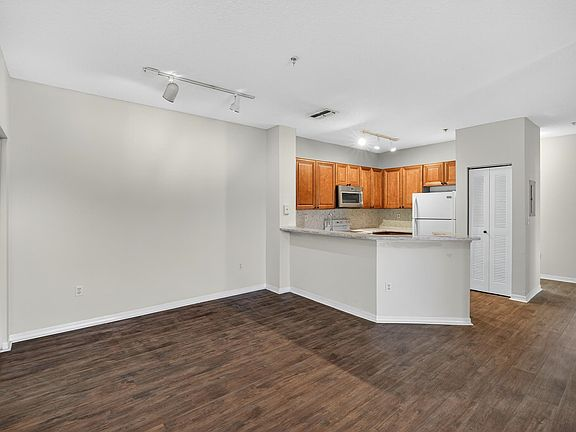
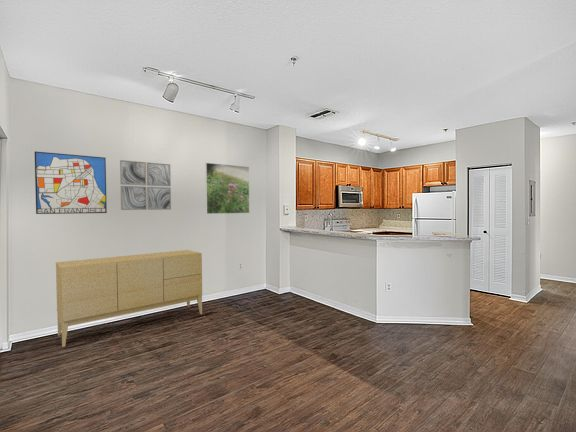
+ wall art (72, 184)
+ wall art (147, 185)
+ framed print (228, 189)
+ sideboard (135, 290)
